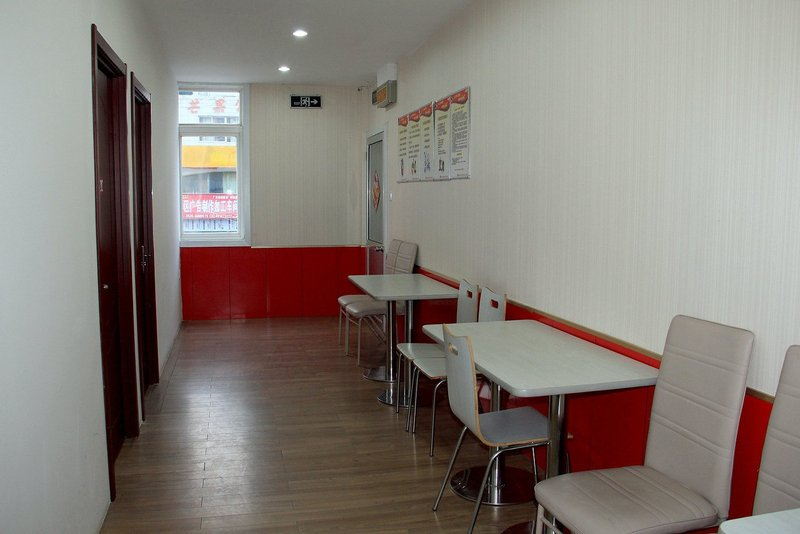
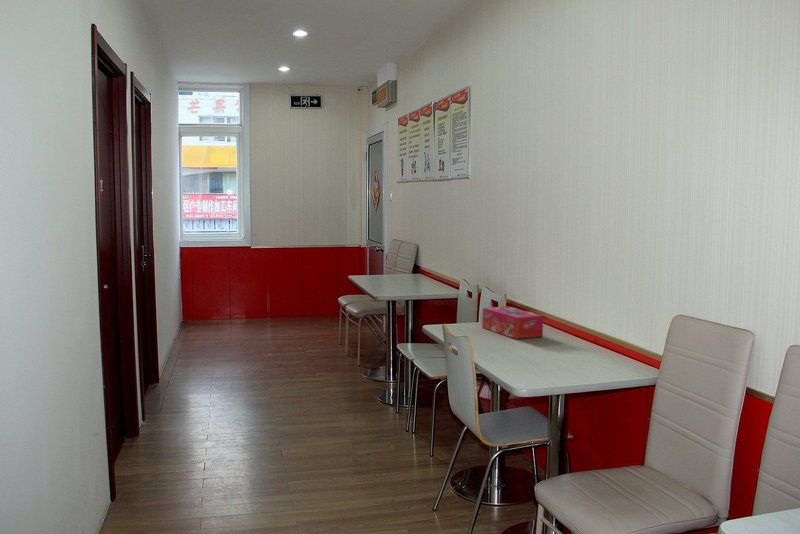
+ tissue box (511, 321)
